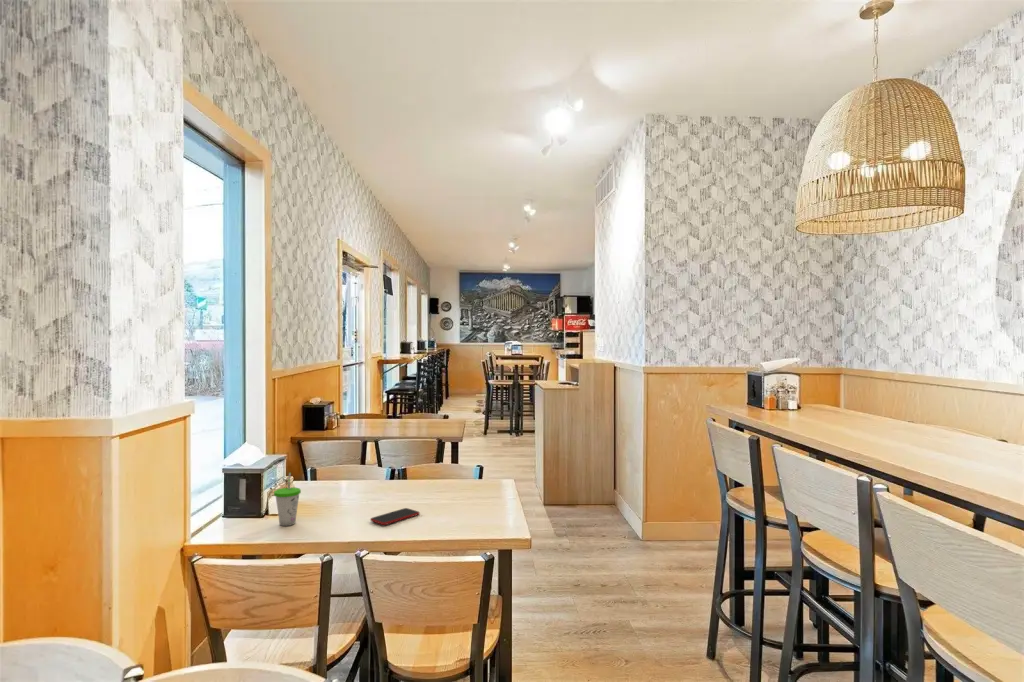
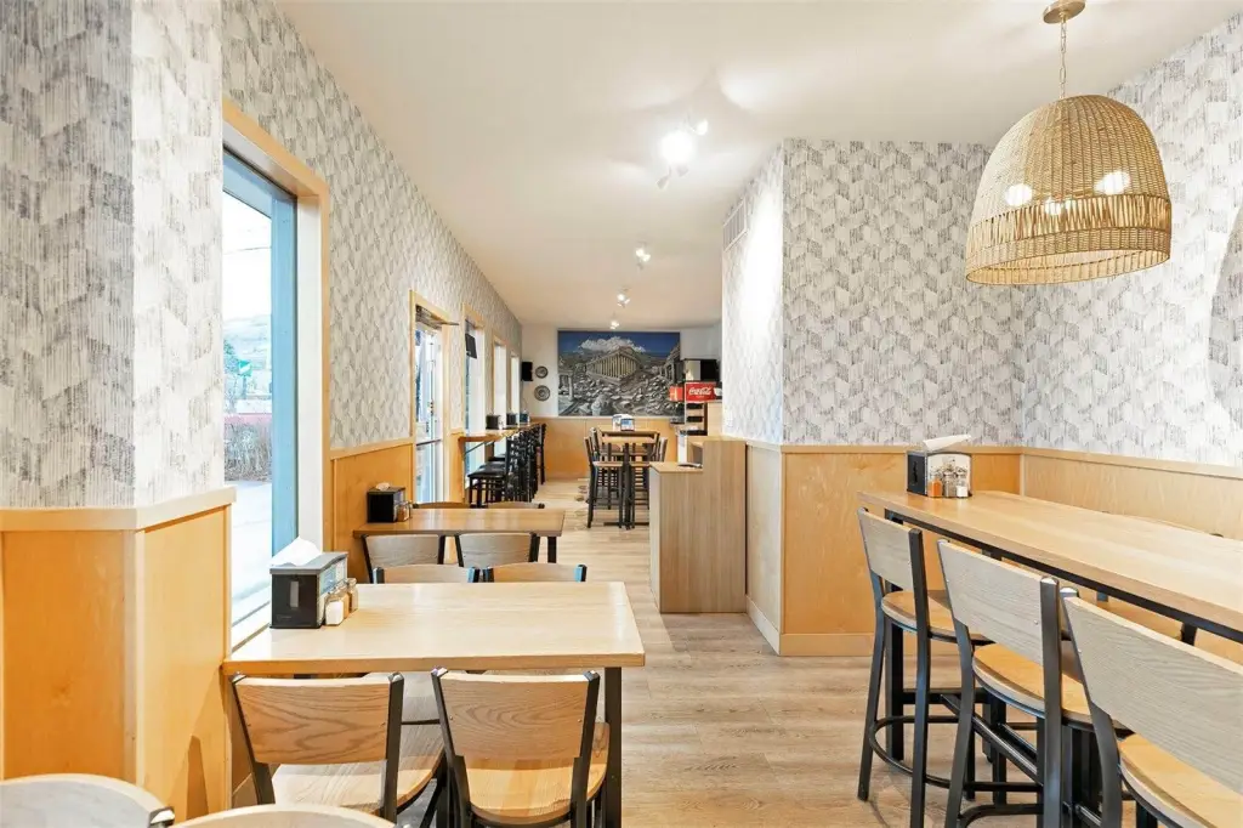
- cup (287, 499)
- smartphone (395, 516)
